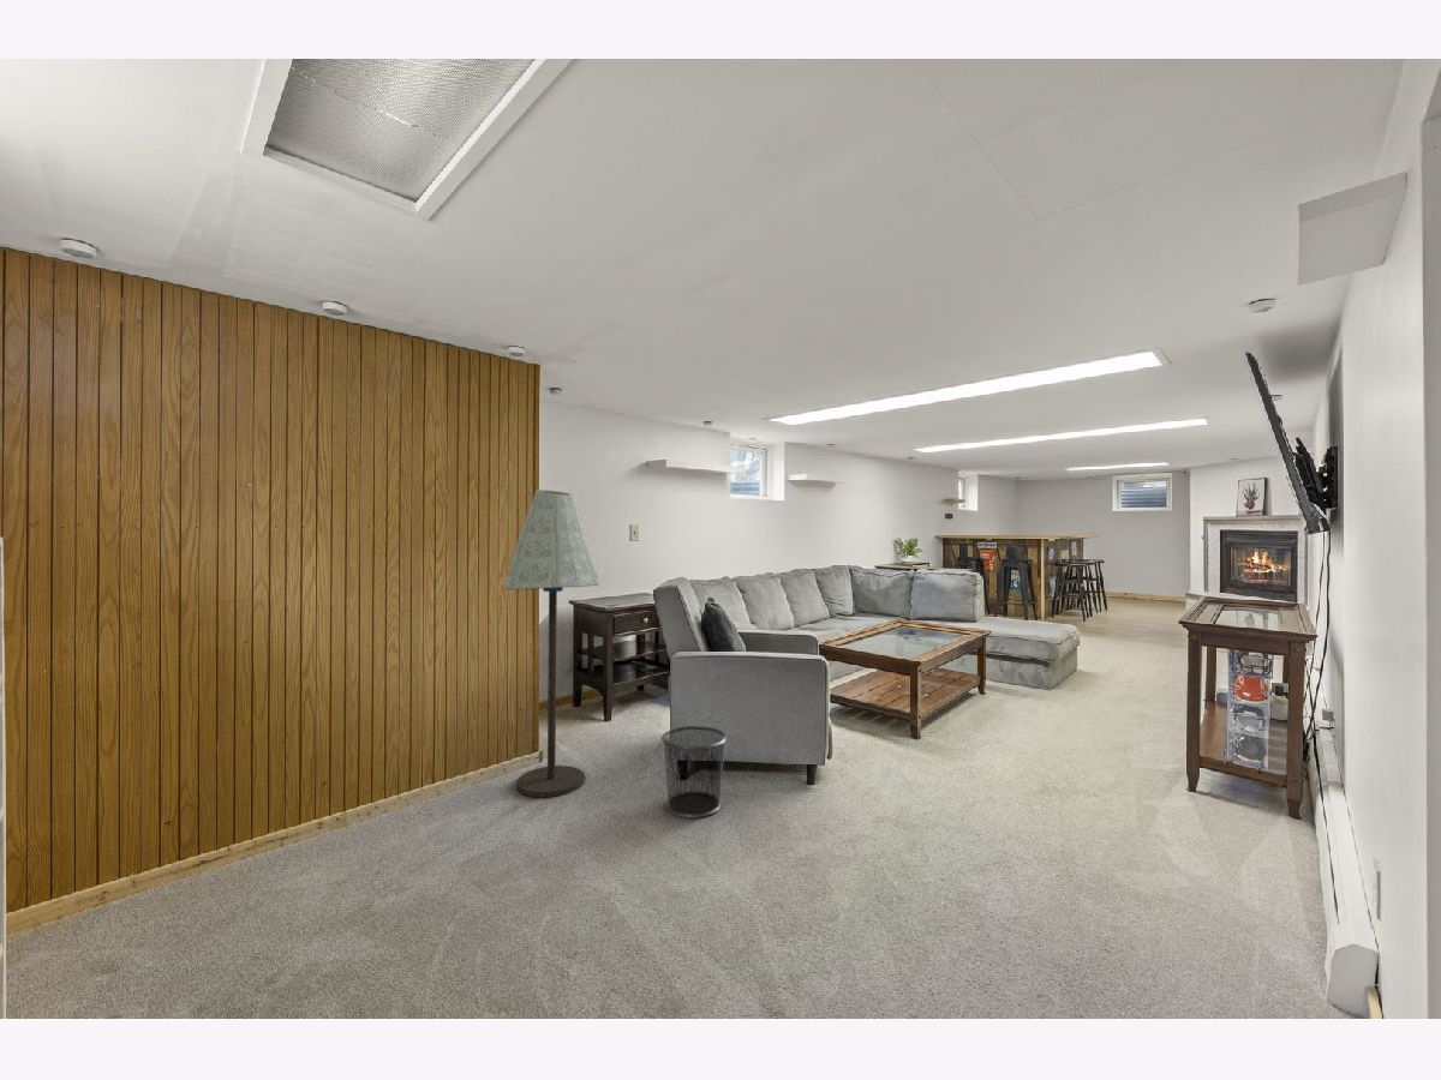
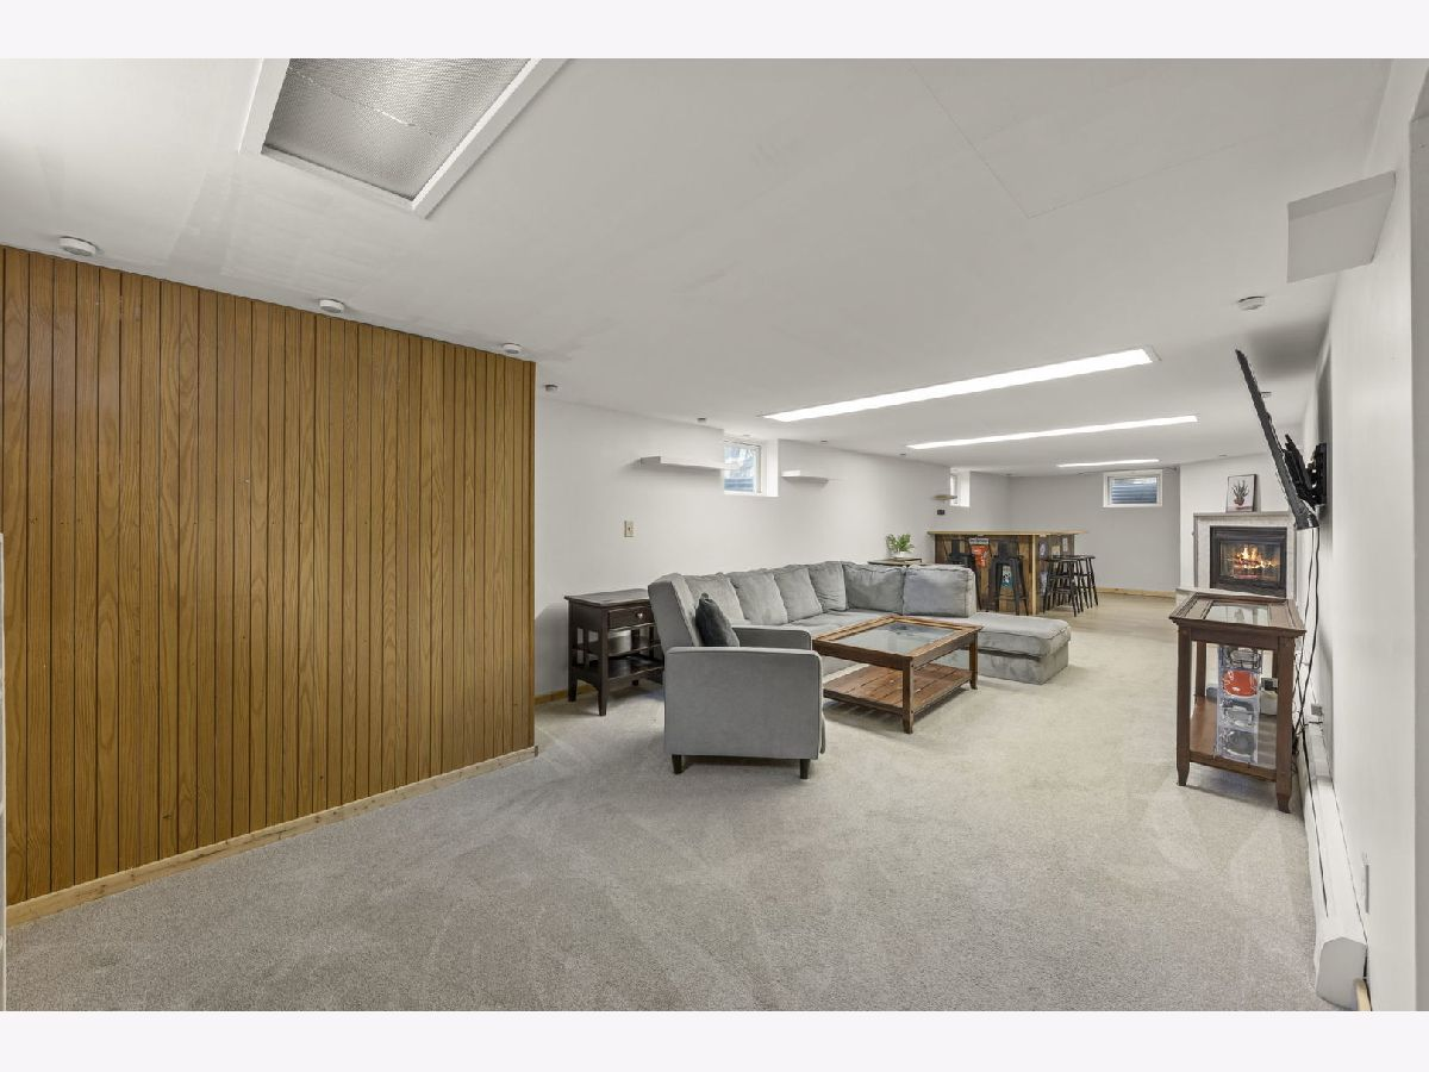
- floor lamp (552, 636)
- waste bin (693, 770)
